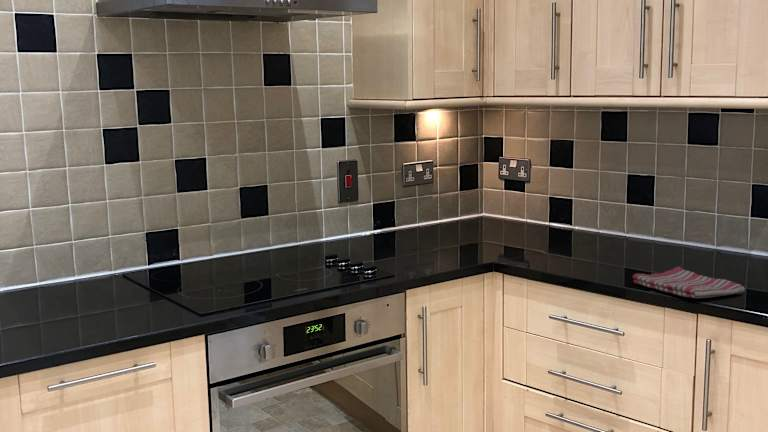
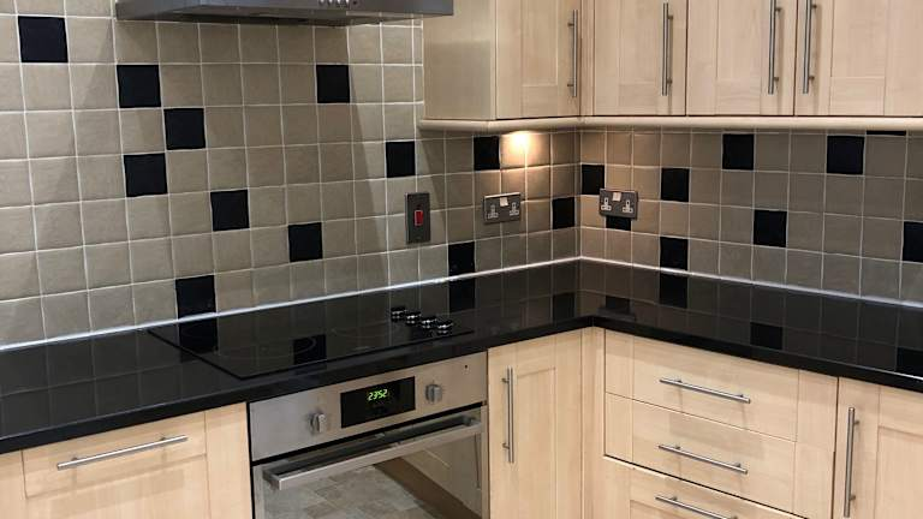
- dish towel (686, 282)
